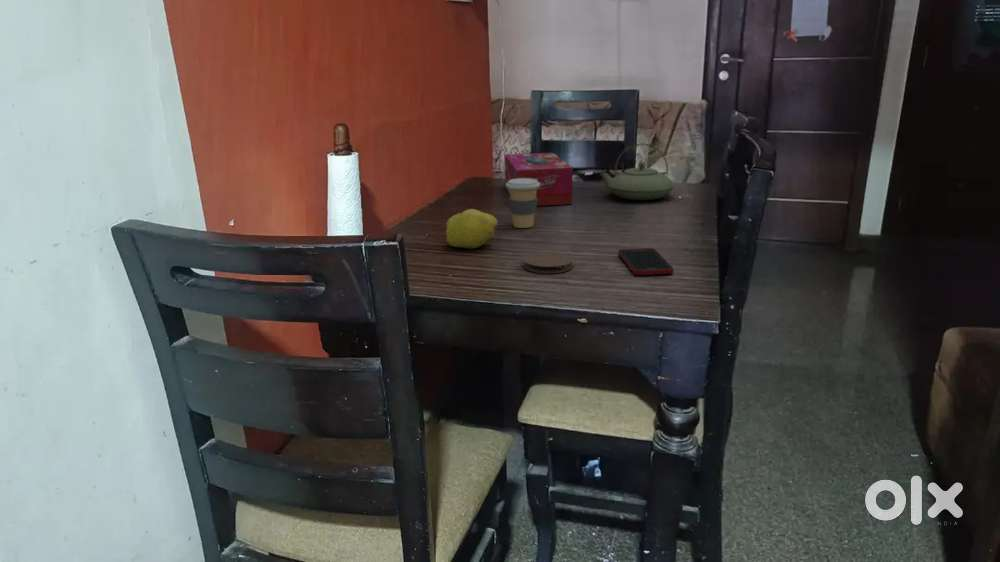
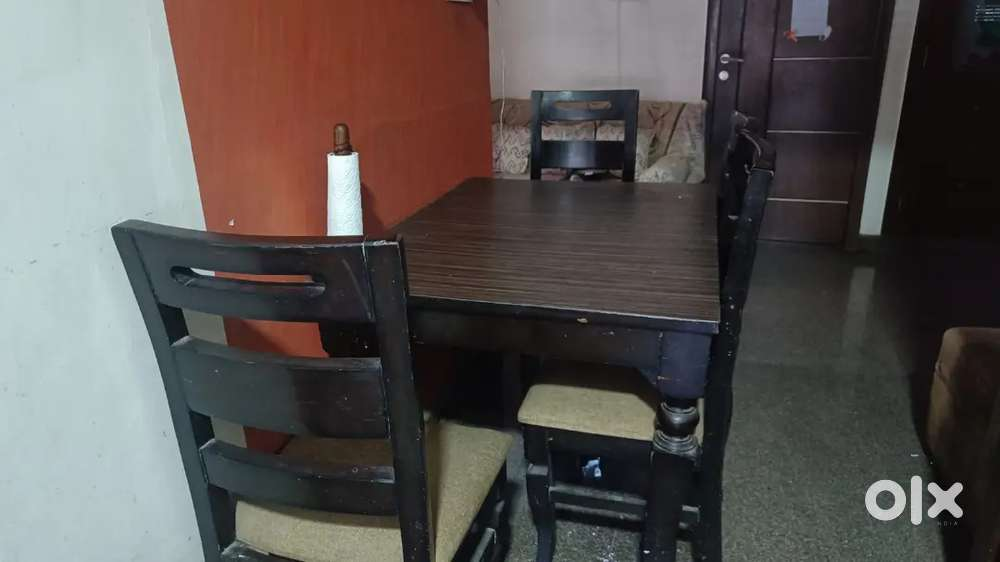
- cell phone (644, 261)
- coffee cup (523, 203)
- tissue box (536, 177)
- coaster (548, 262)
- teapot (636, 170)
- fruit (472, 228)
